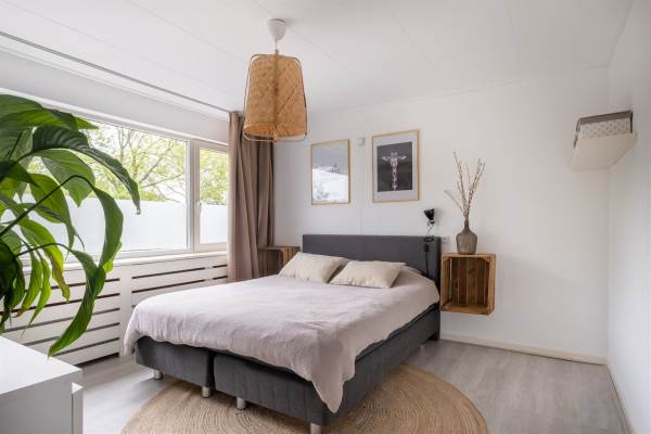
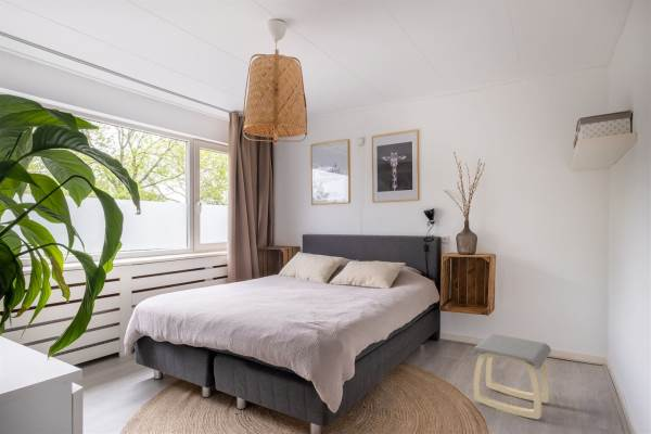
+ stool (518, 362)
